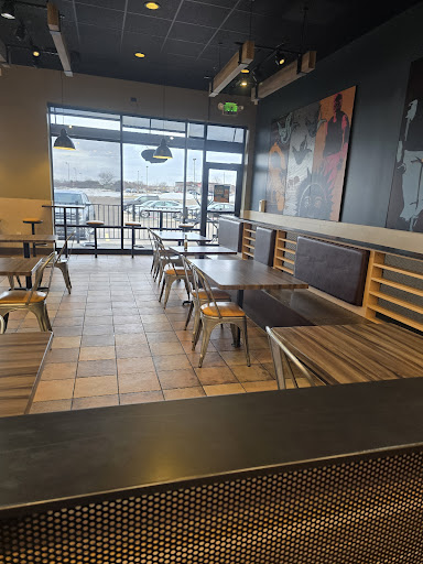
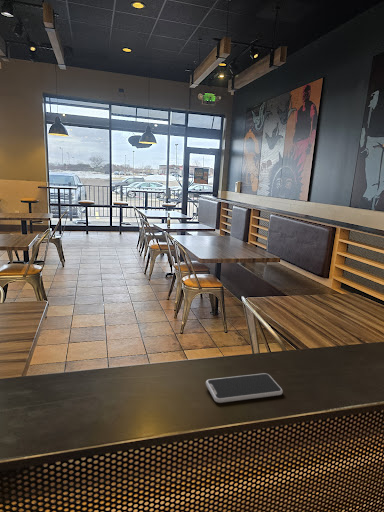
+ smartphone (243, 387)
